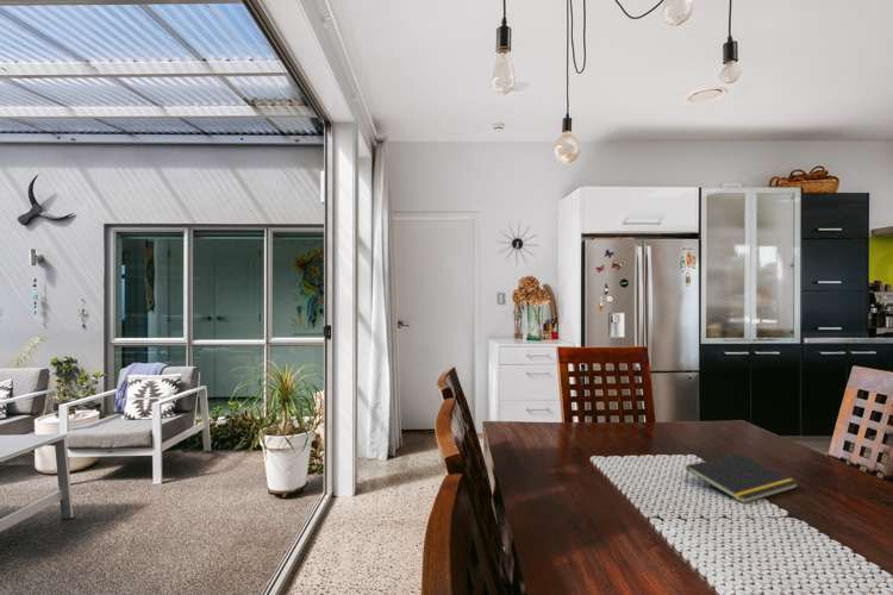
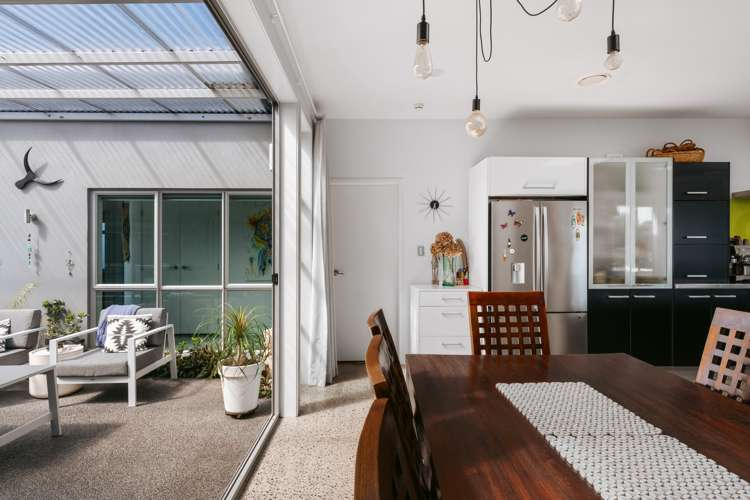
- notepad (741, 476)
